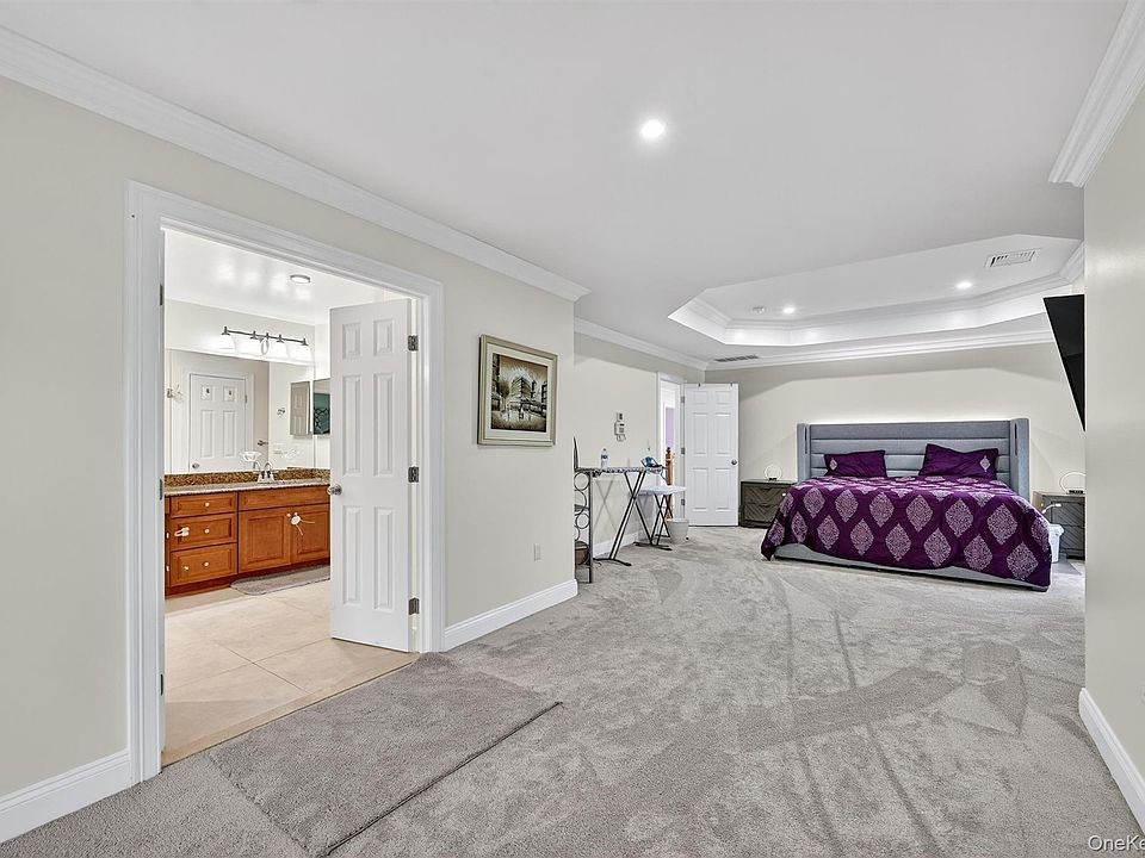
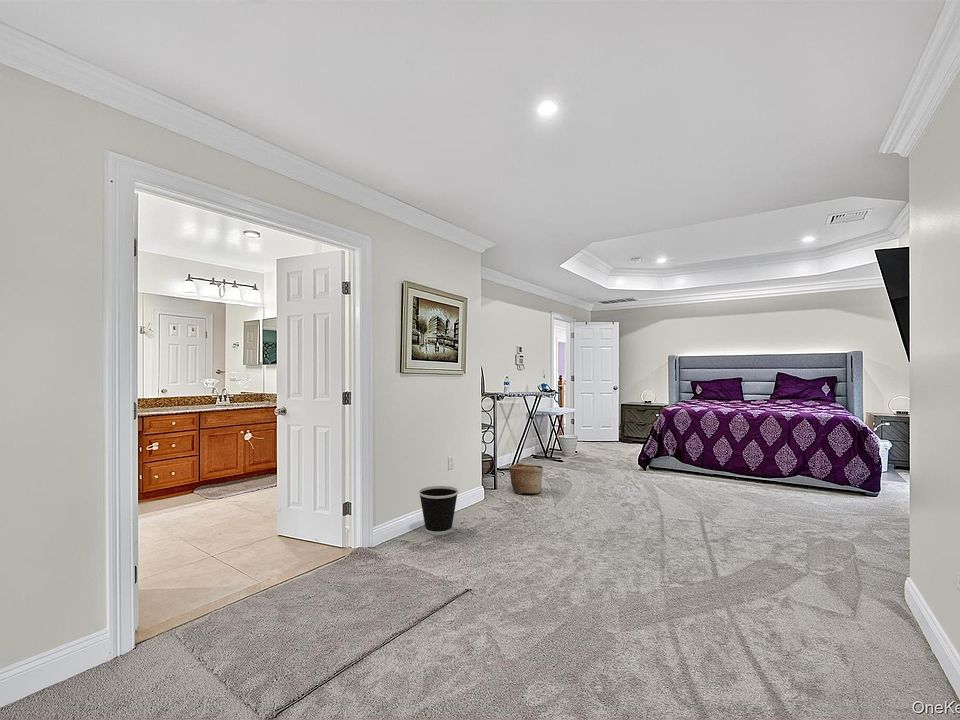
+ wastebasket (438, 510)
+ basket (525, 477)
